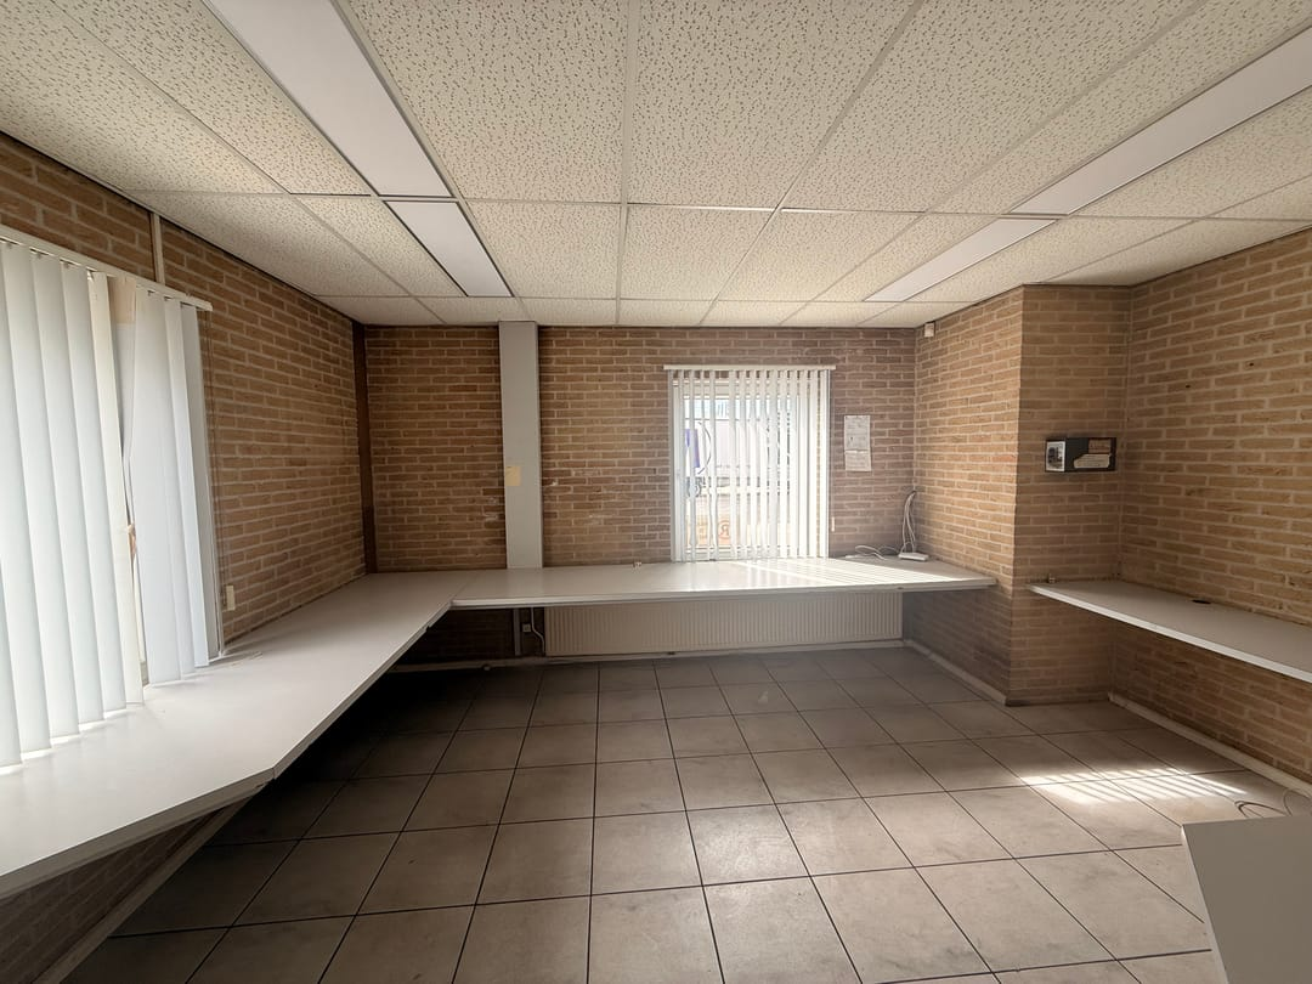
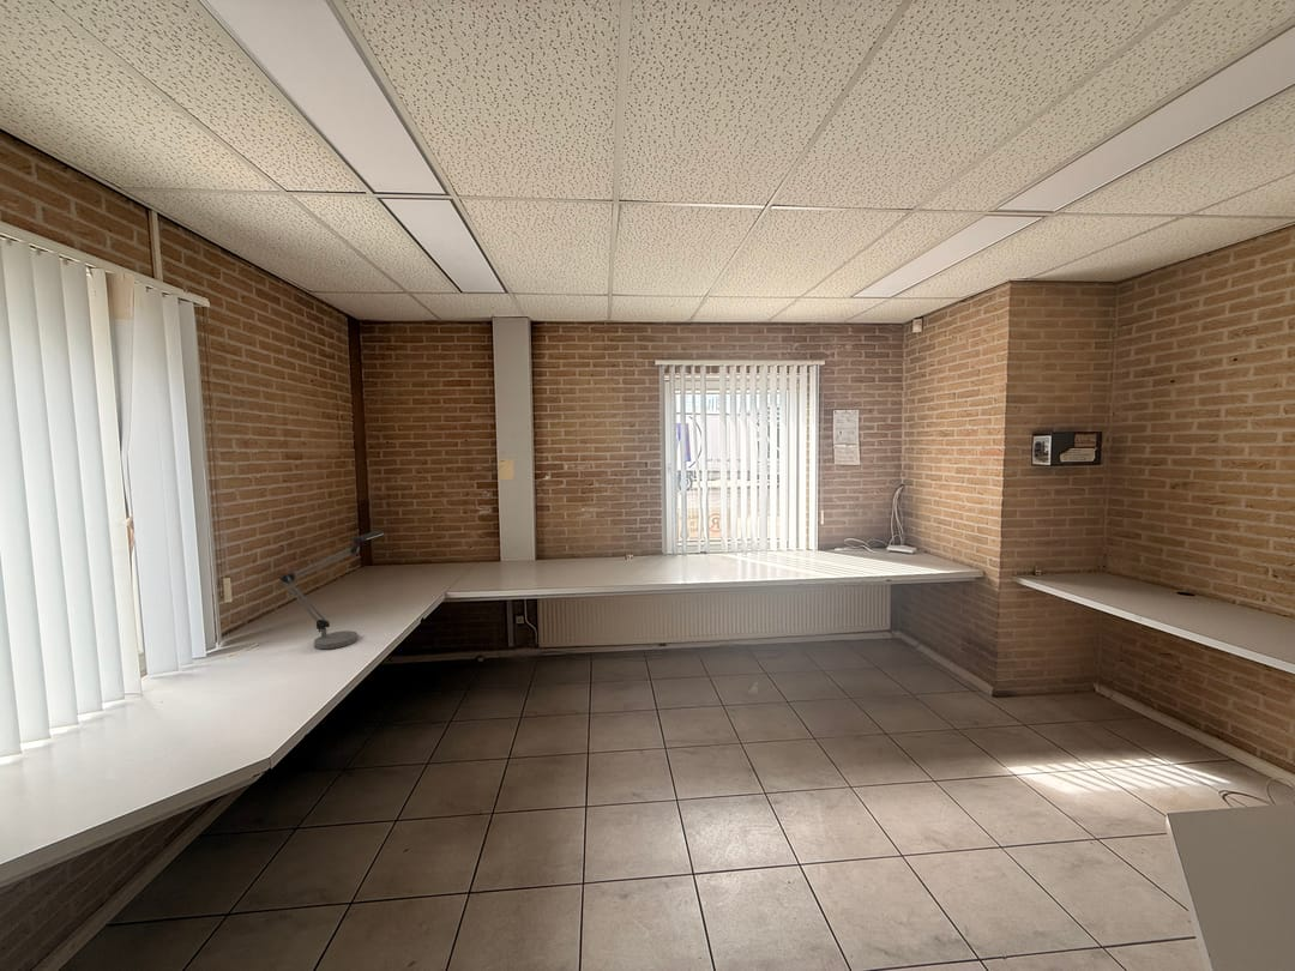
+ desk lamp (326, 565)
